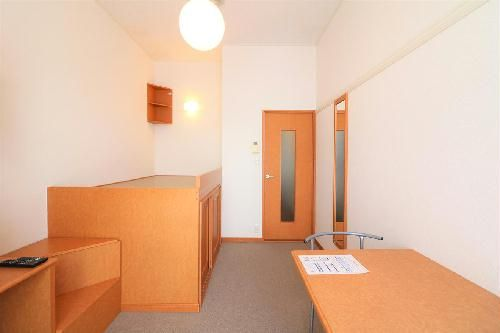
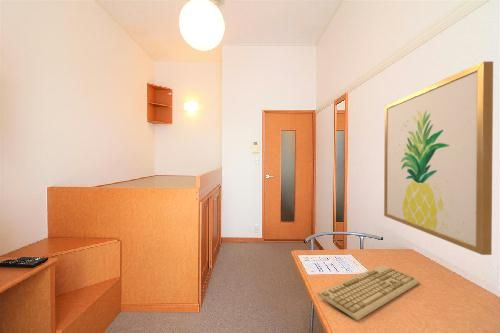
+ wall art (423, 160)
+ keyboard (371, 286)
